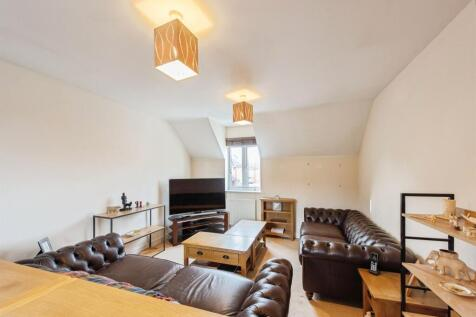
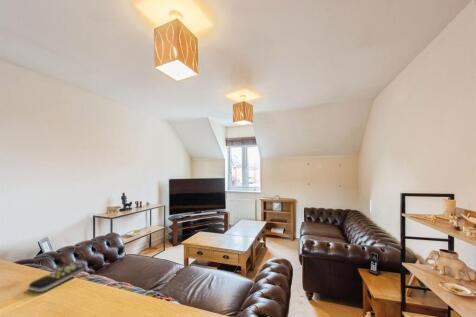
+ remote control (58, 276)
